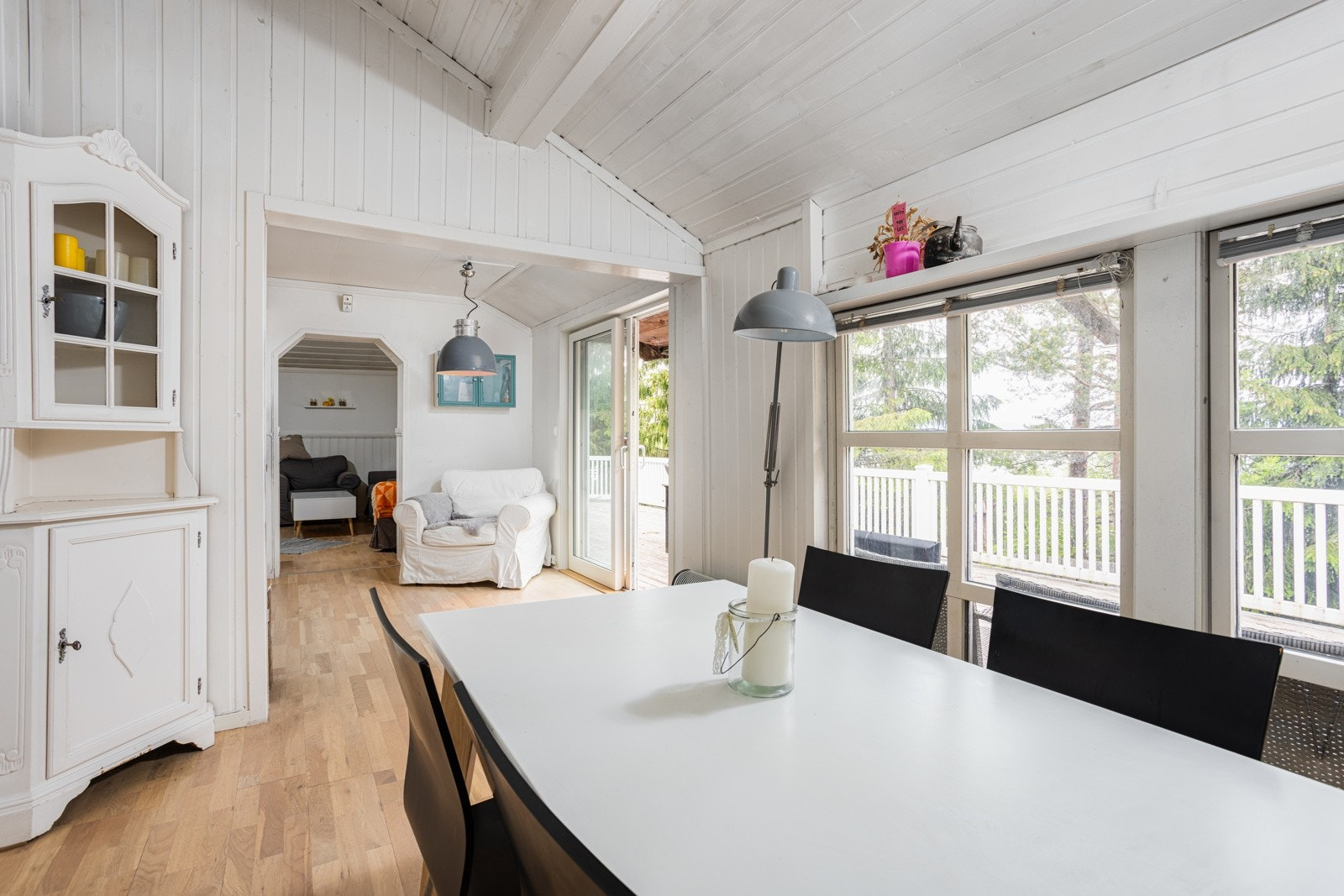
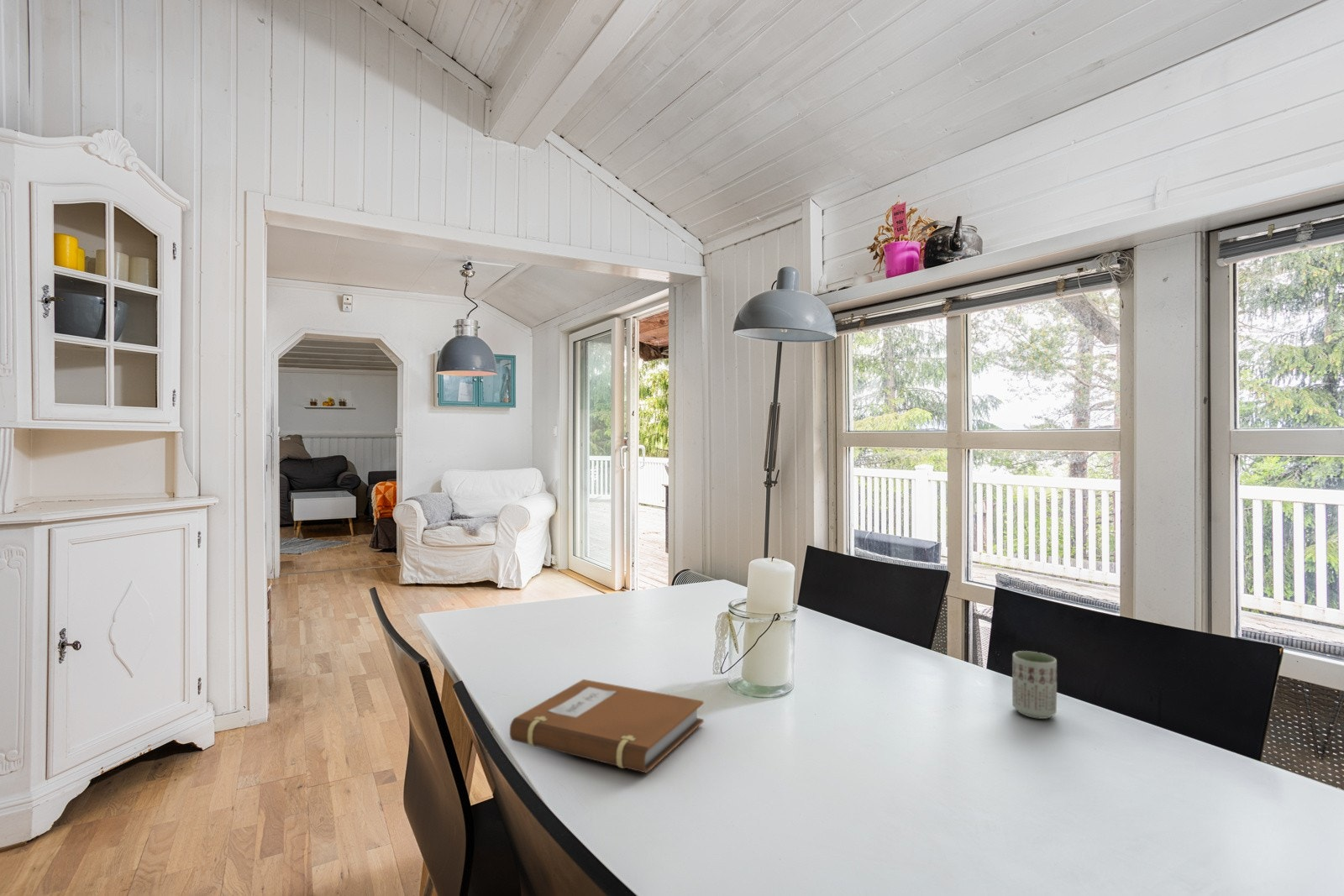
+ cup (1034, 684)
+ notebook (606, 720)
